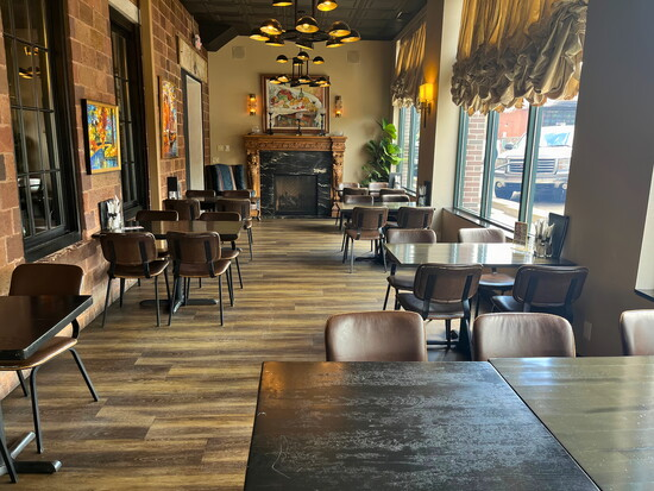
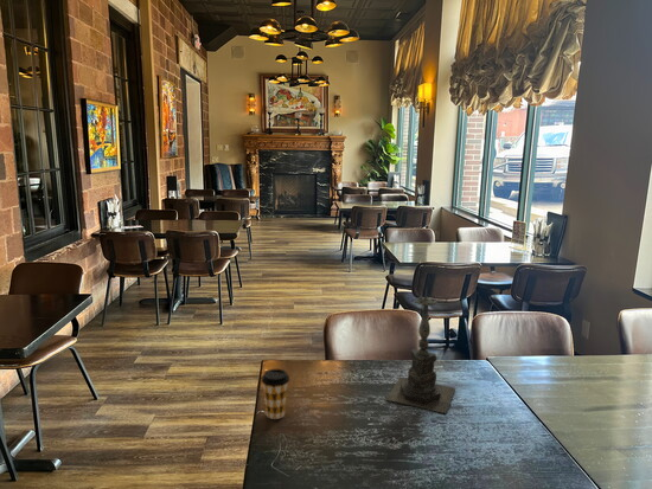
+ coffee cup (275, 393)
+ candle holder (424, 340)
